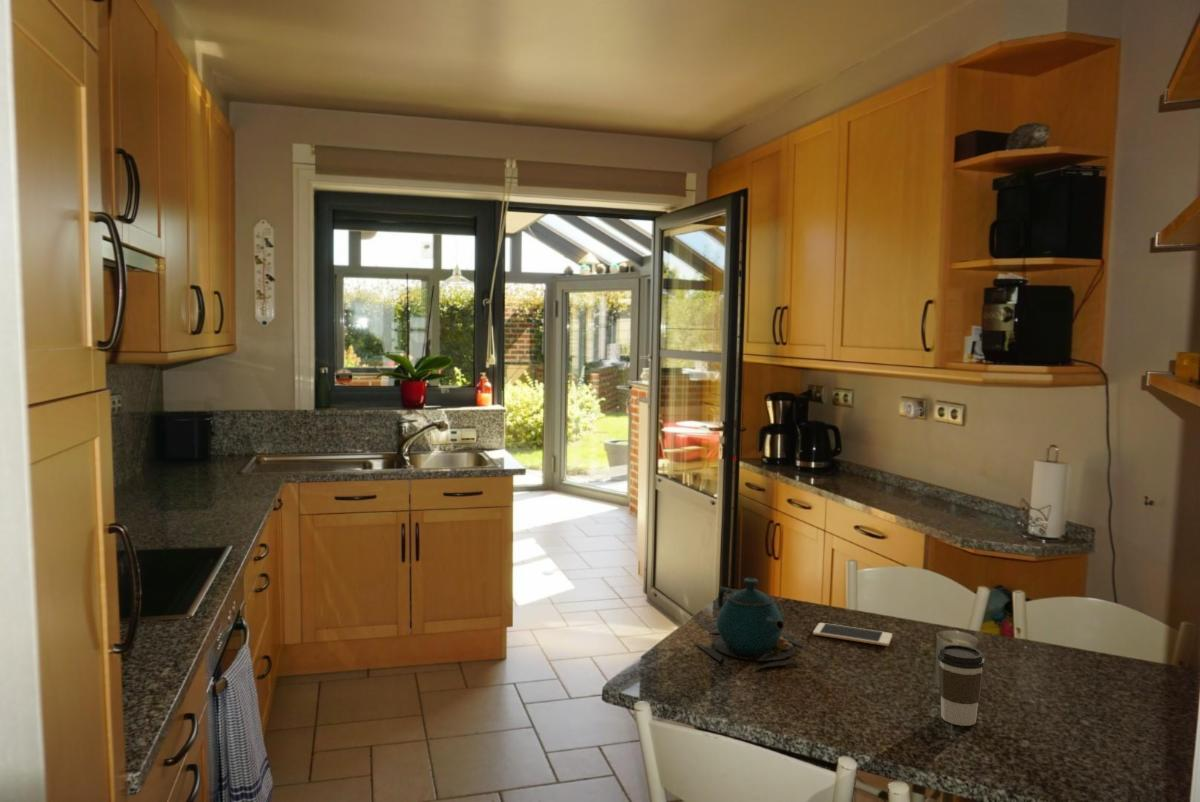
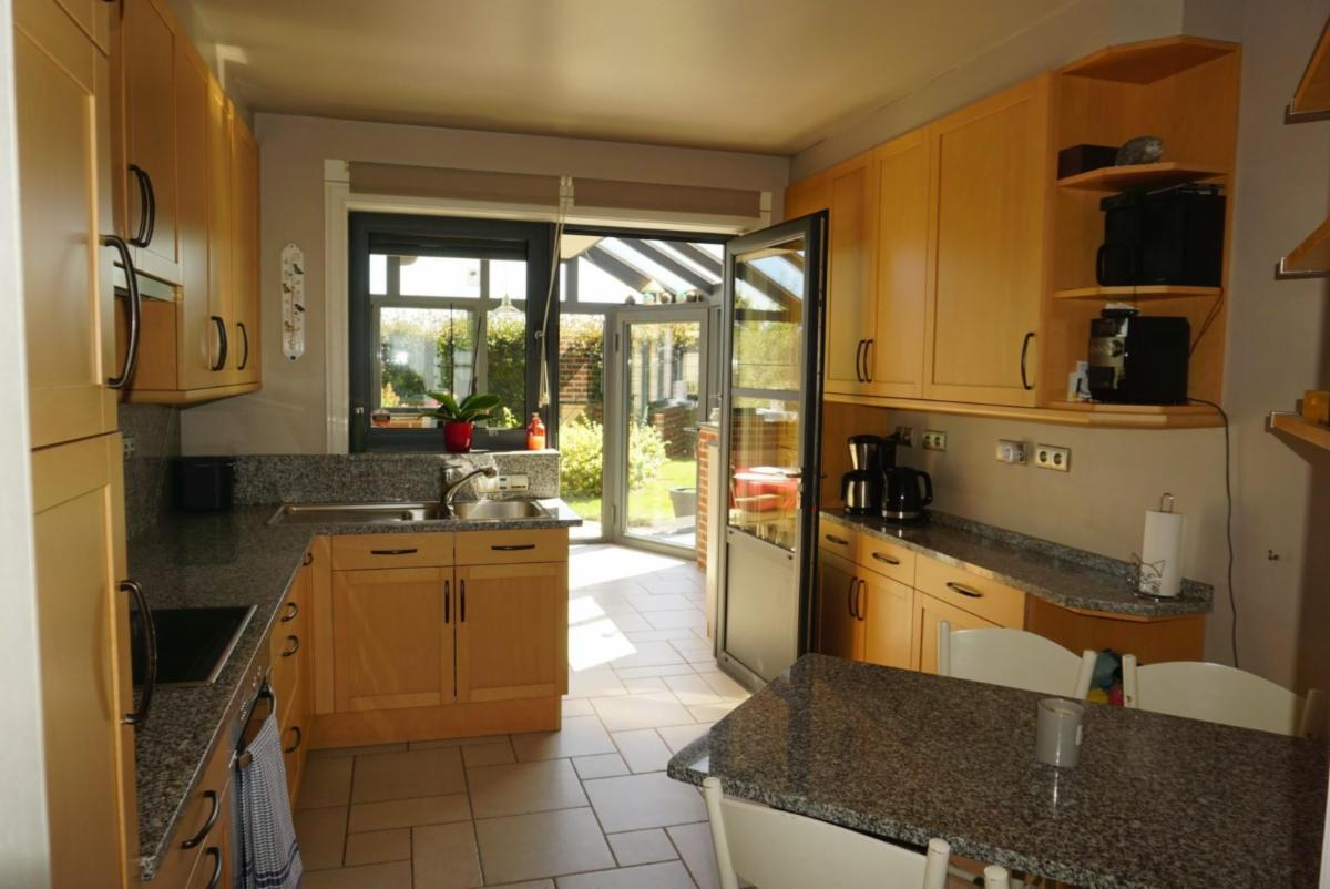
- teapot (752, 612)
- cell phone (852, 634)
- coffee cup (960, 685)
